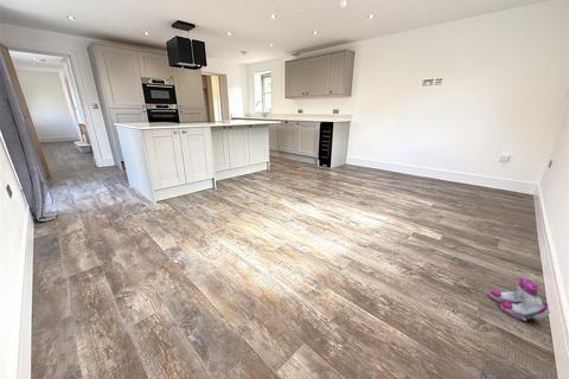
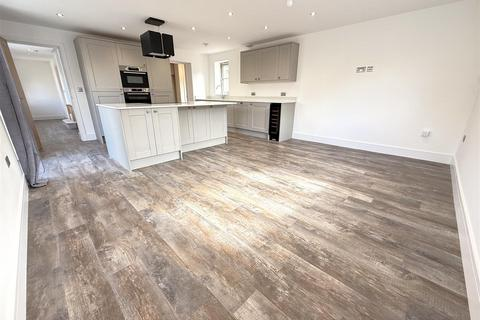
- boots (519, 294)
